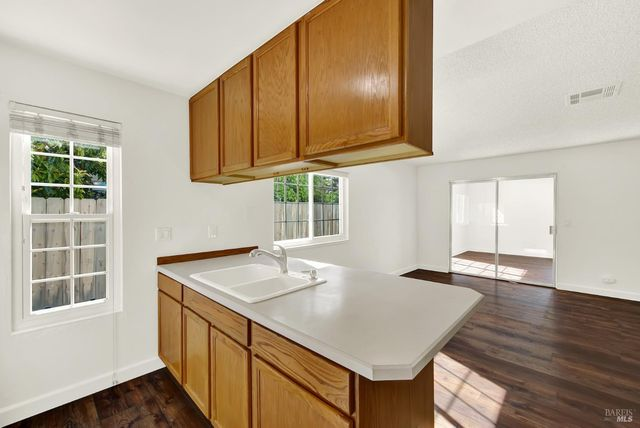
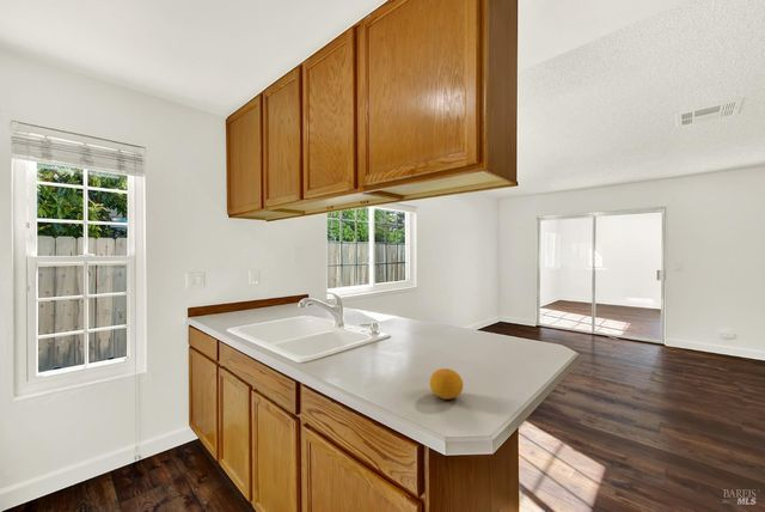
+ fruit (446, 383)
